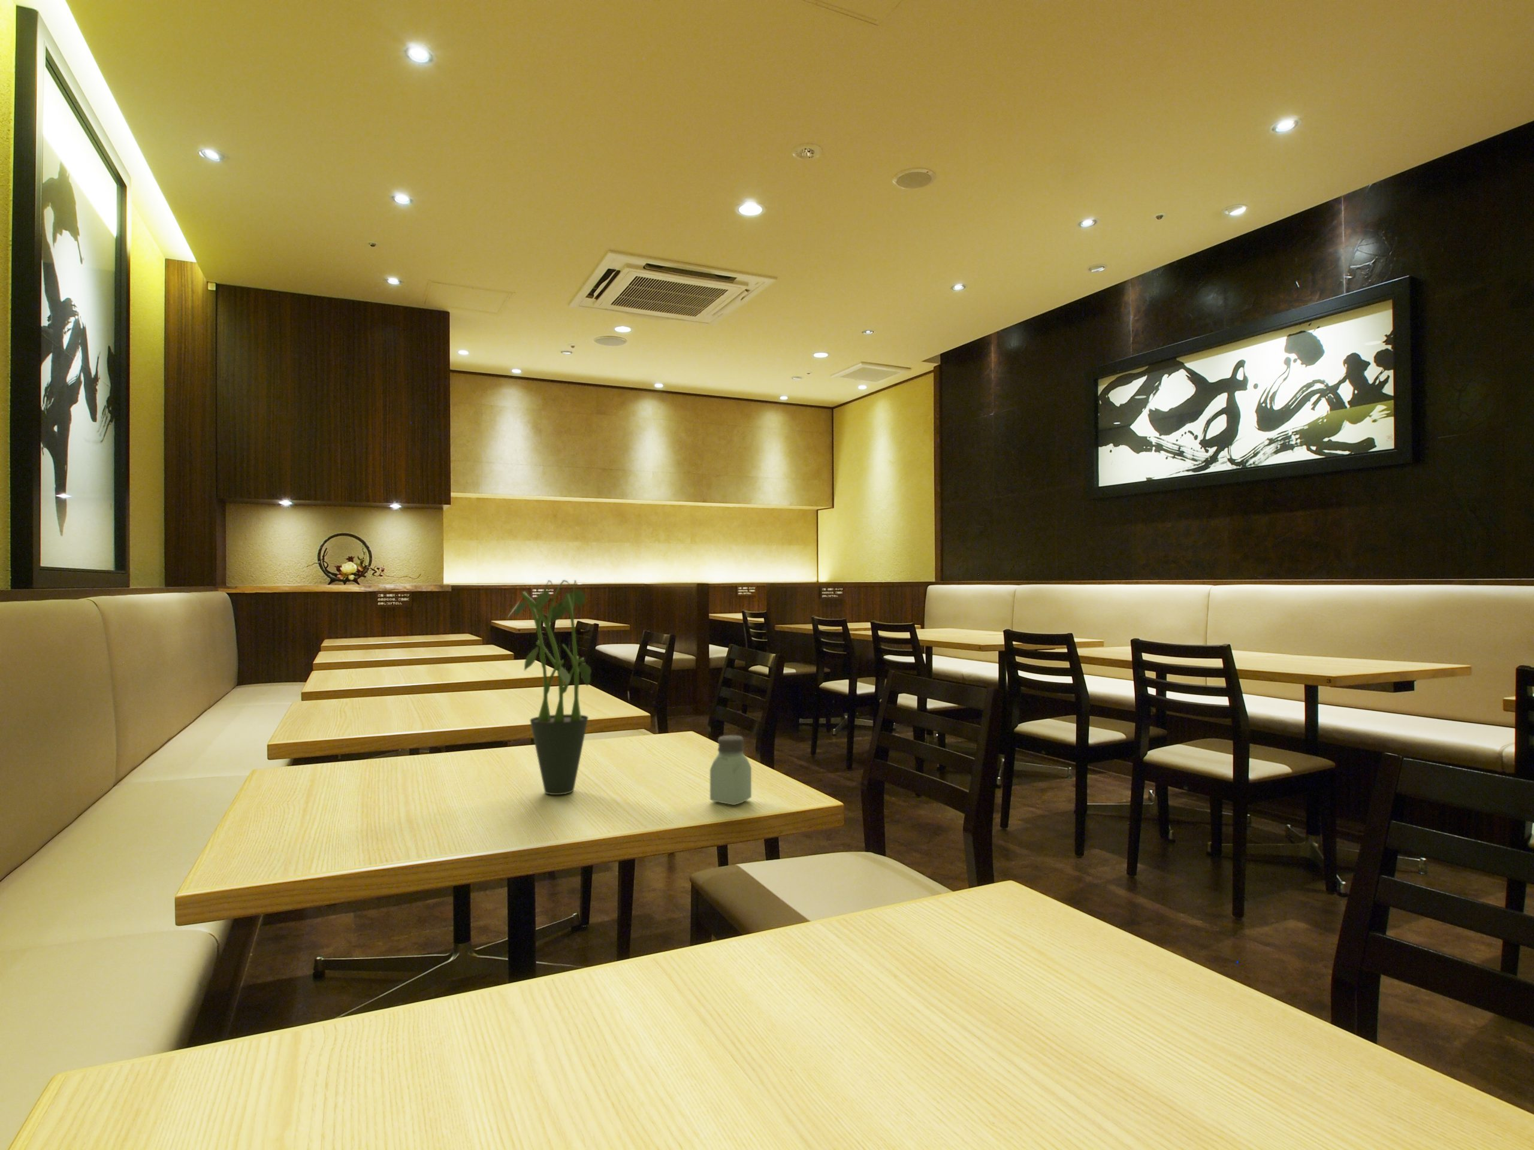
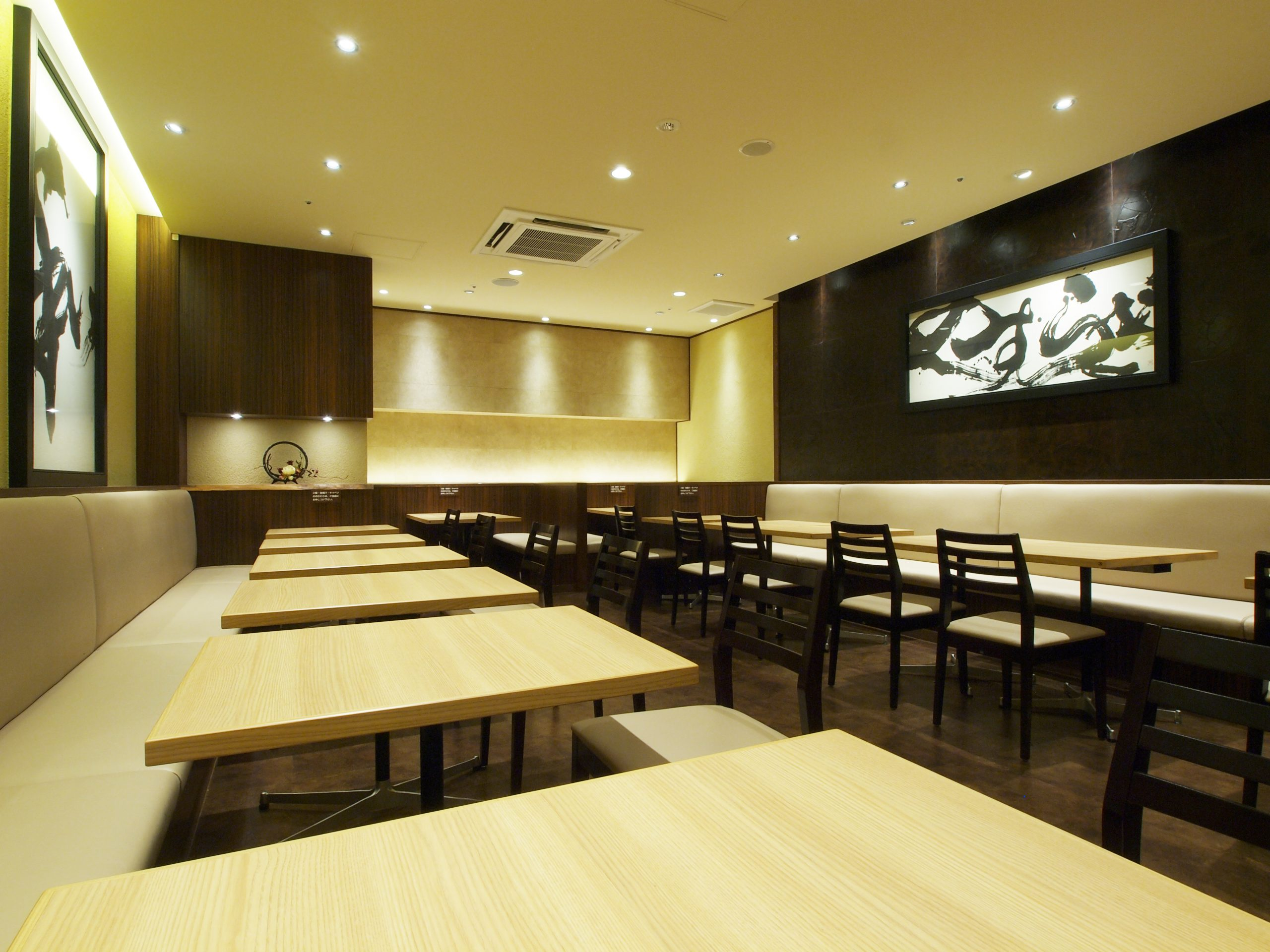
- potted plant (550, 685)
- saltshaker (731, 768)
